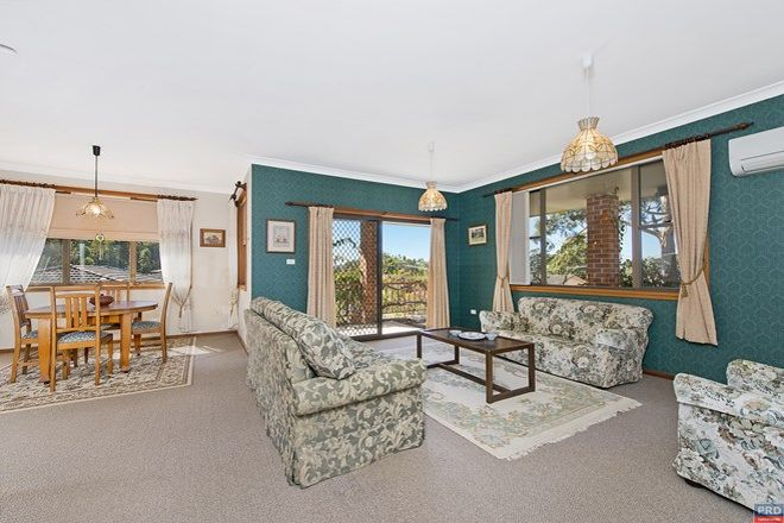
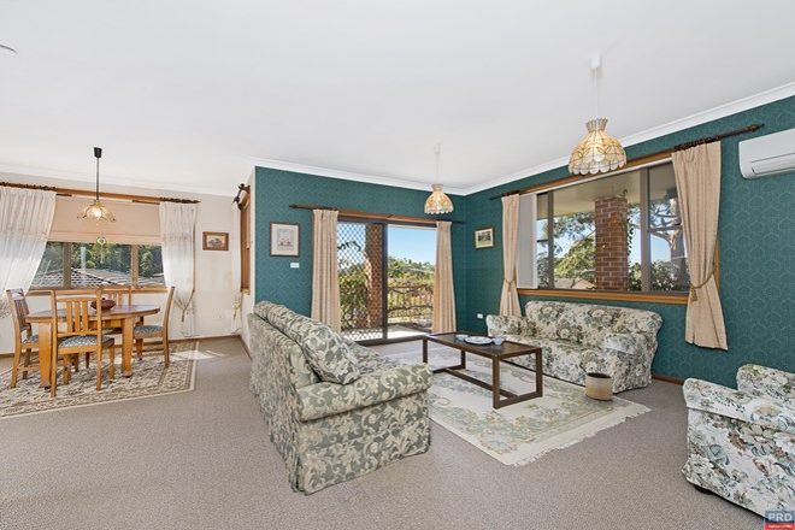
+ planter (599, 385)
